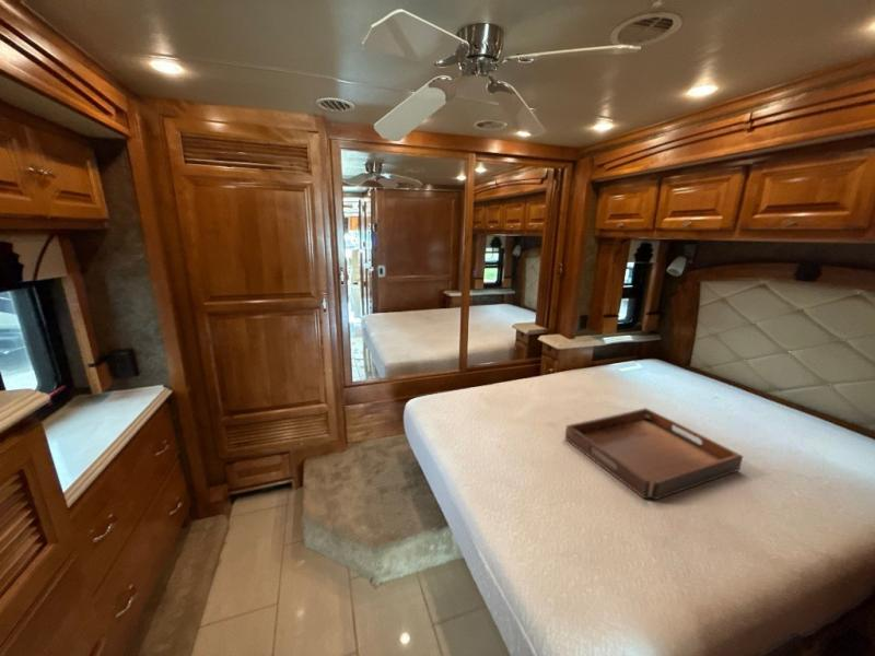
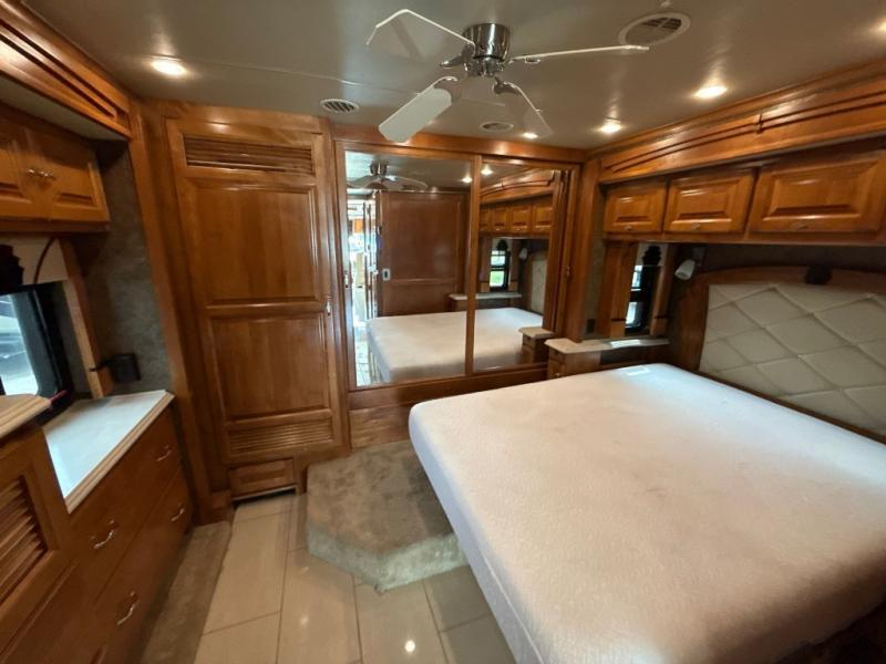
- serving tray (646, 446)
